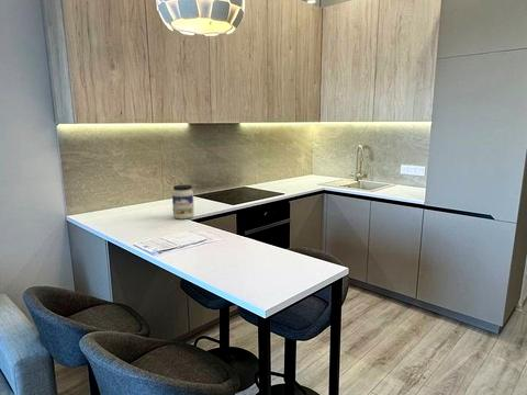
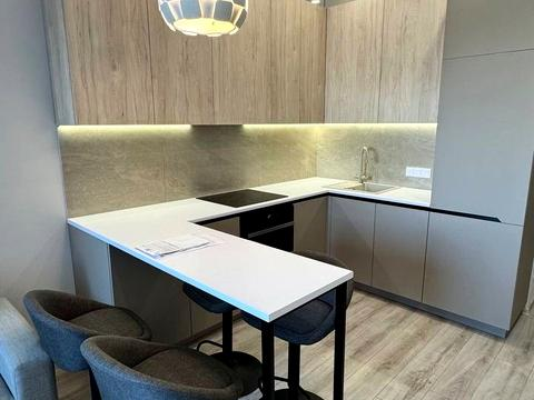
- jar (182, 201)
